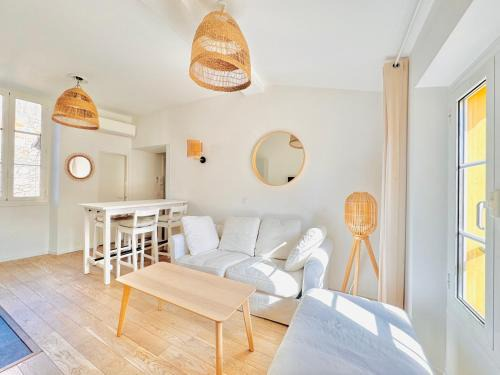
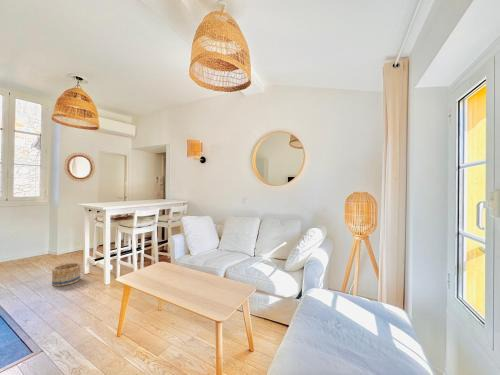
+ basket (66, 273)
